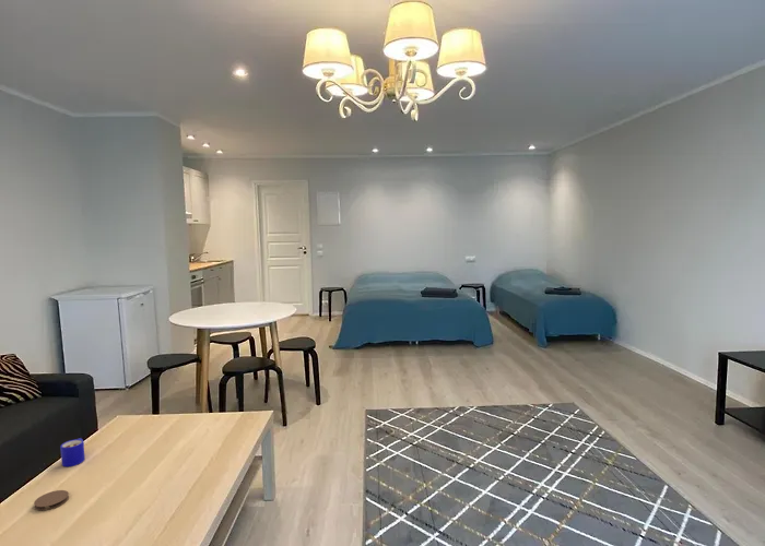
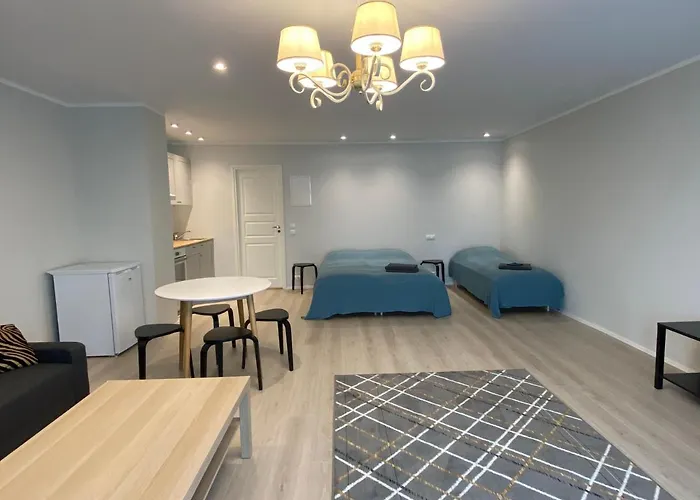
- mug (74, 450)
- coaster (51, 499)
